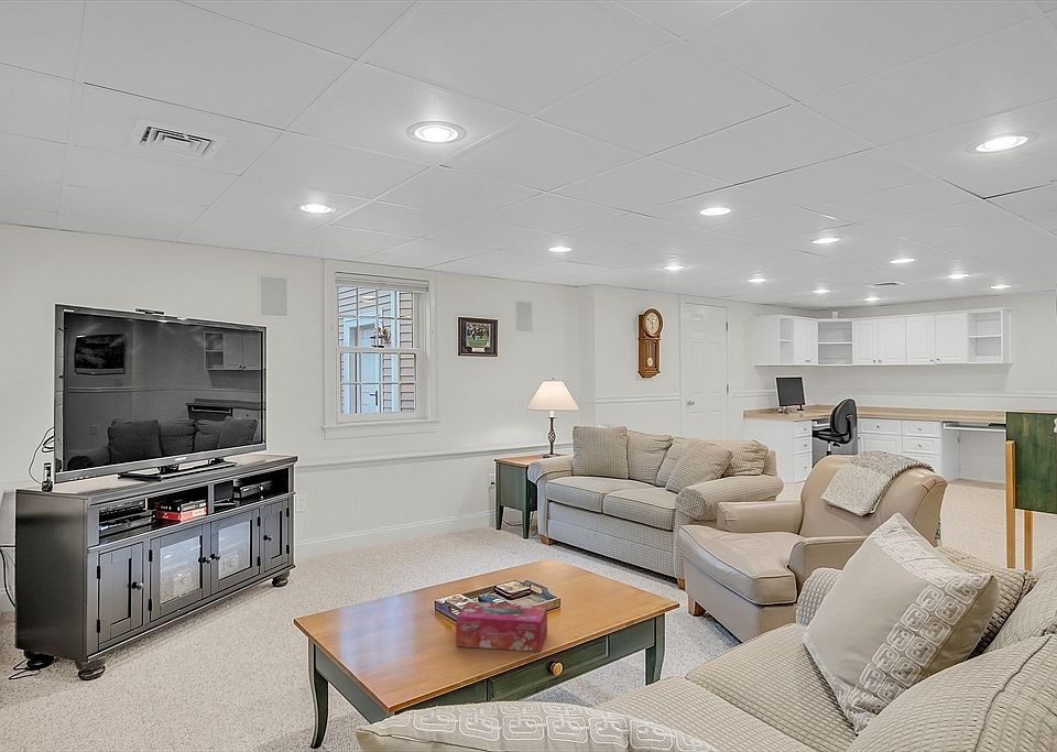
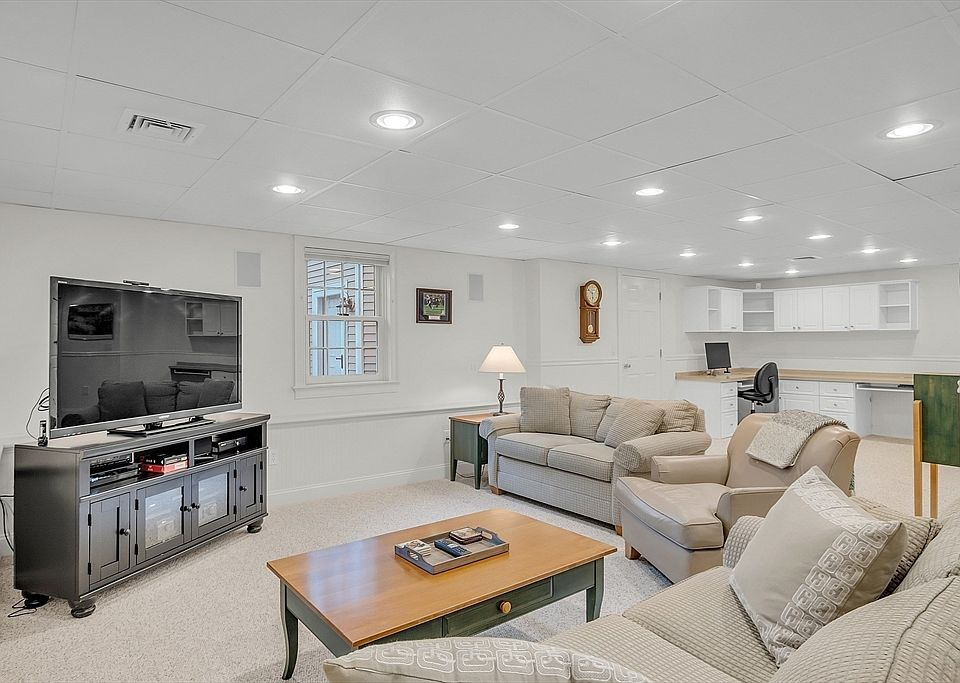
- tissue box (502, 625)
